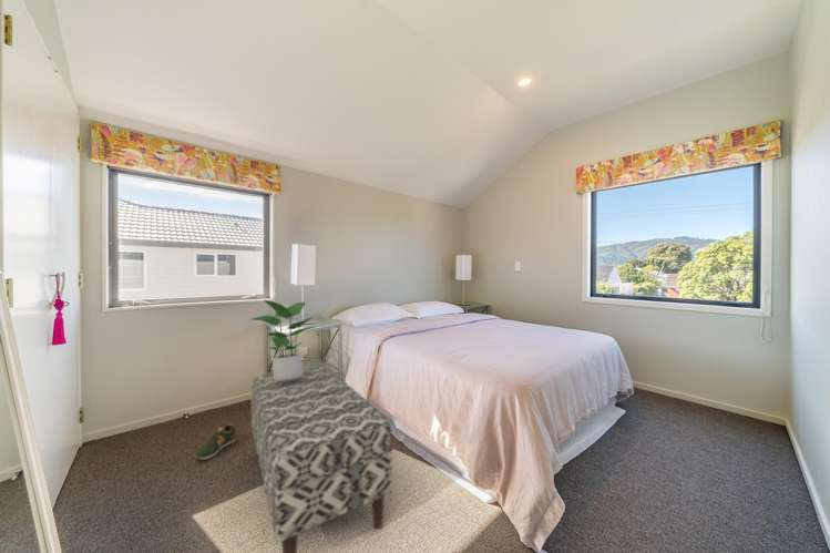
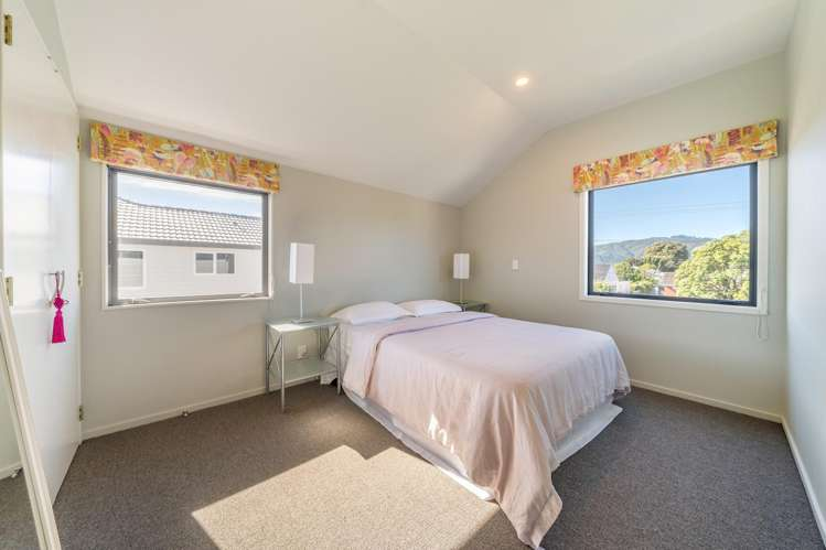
- potted plant (294, 338)
- shoe (217, 440)
- bench (309, 439)
